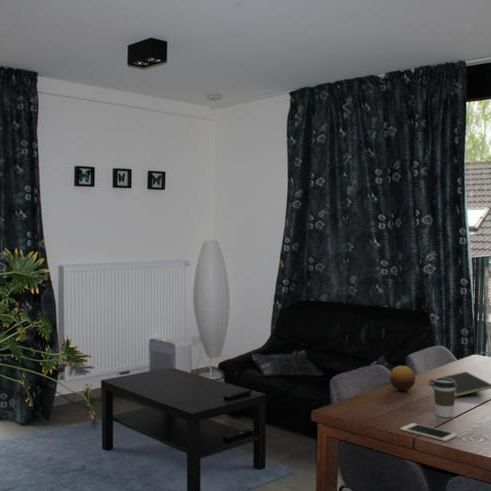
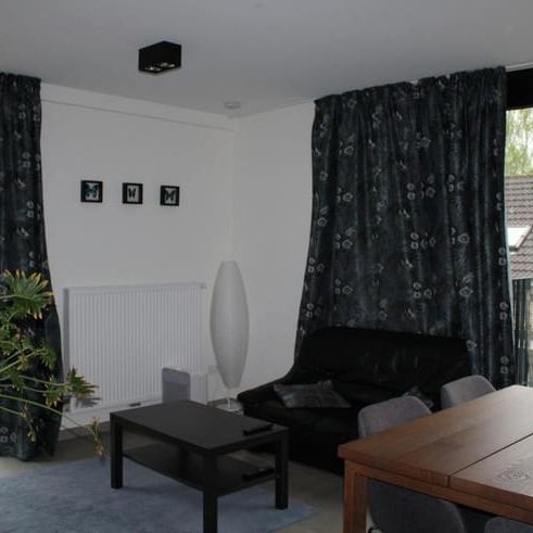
- fruit (402, 378)
- notepad (459, 384)
- cell phone (428, 431)
- coffee cup (444, 397)
